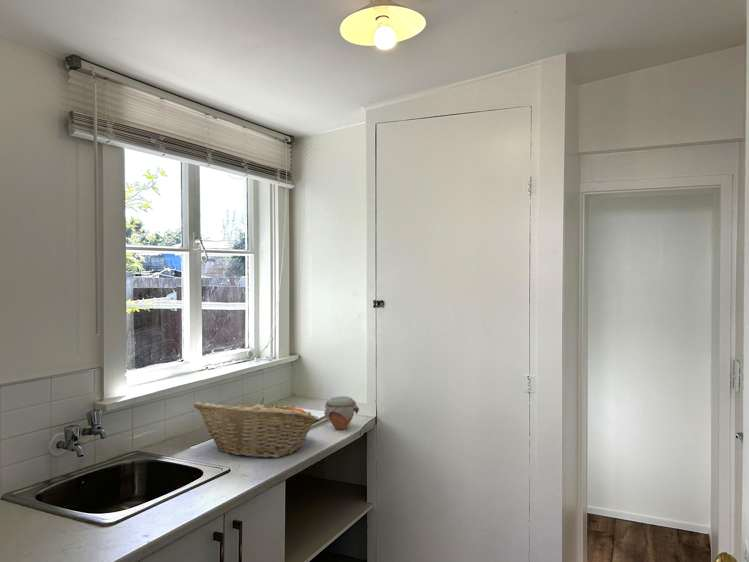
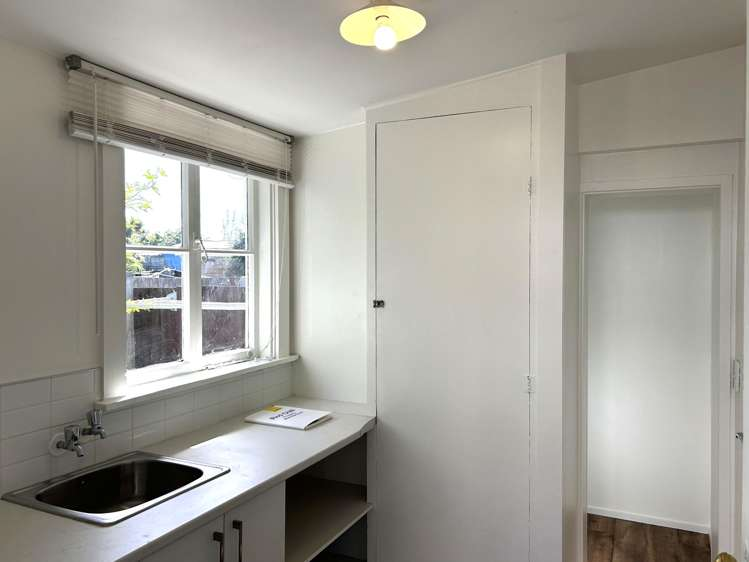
- fruit basket (256, 421)
- jar (340, 413)
